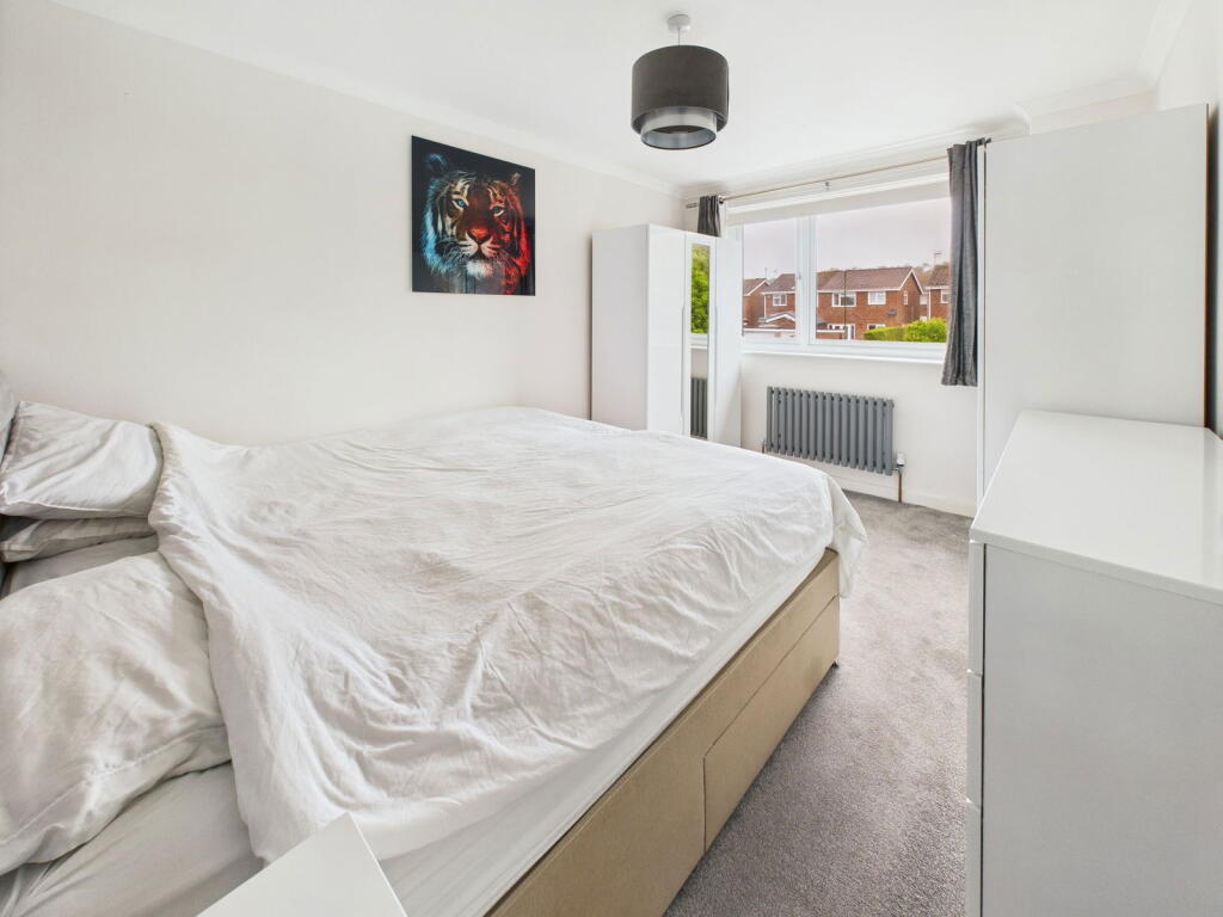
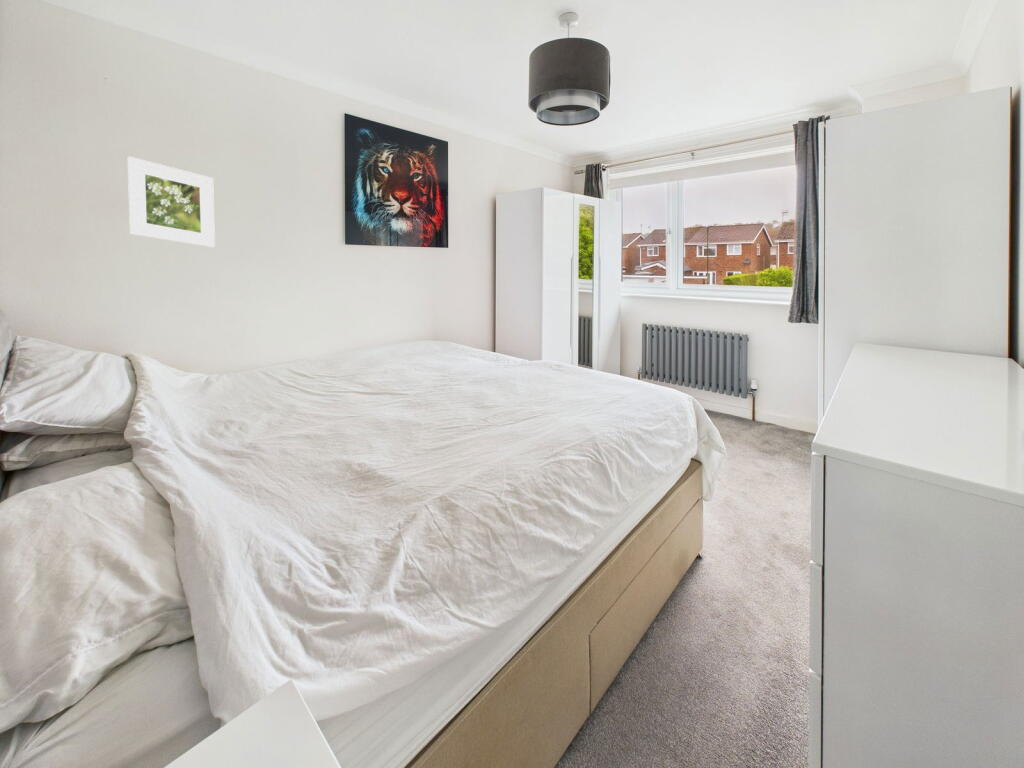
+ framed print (173, 204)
